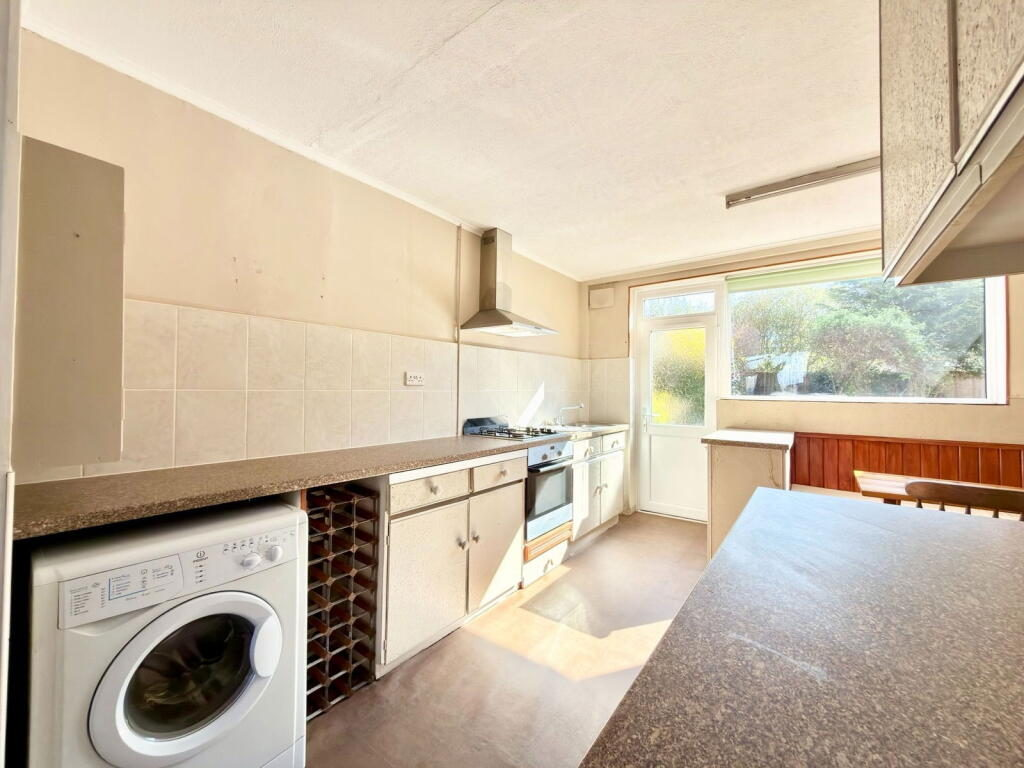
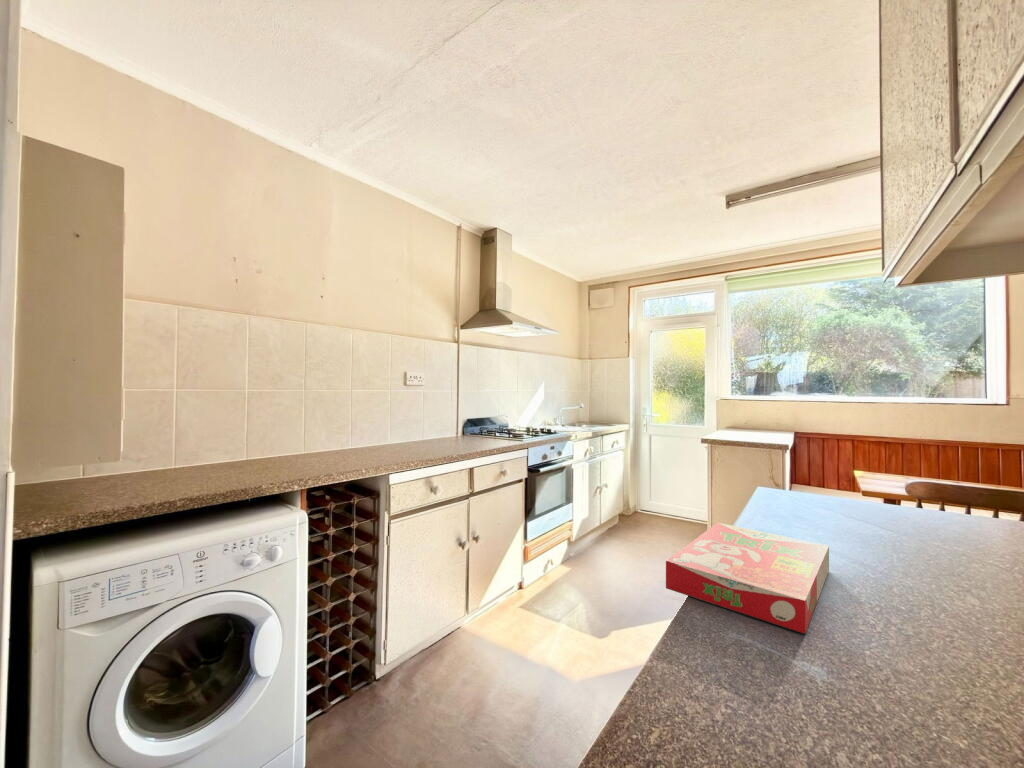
+ cereal box (751, 565)
